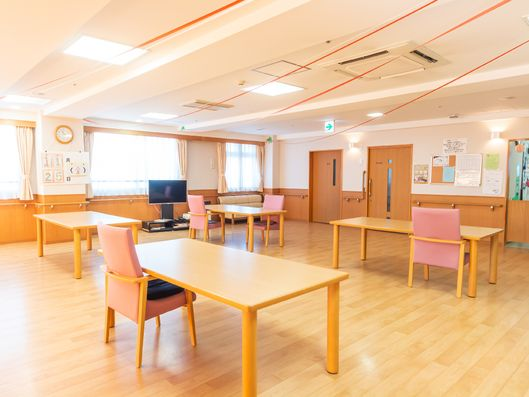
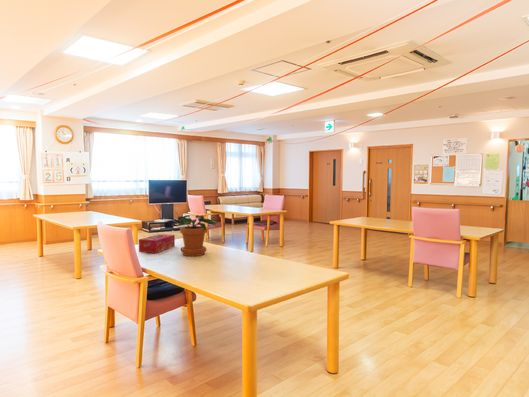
+ tissue box (157, 243)
+ potted plant (196, 235)
